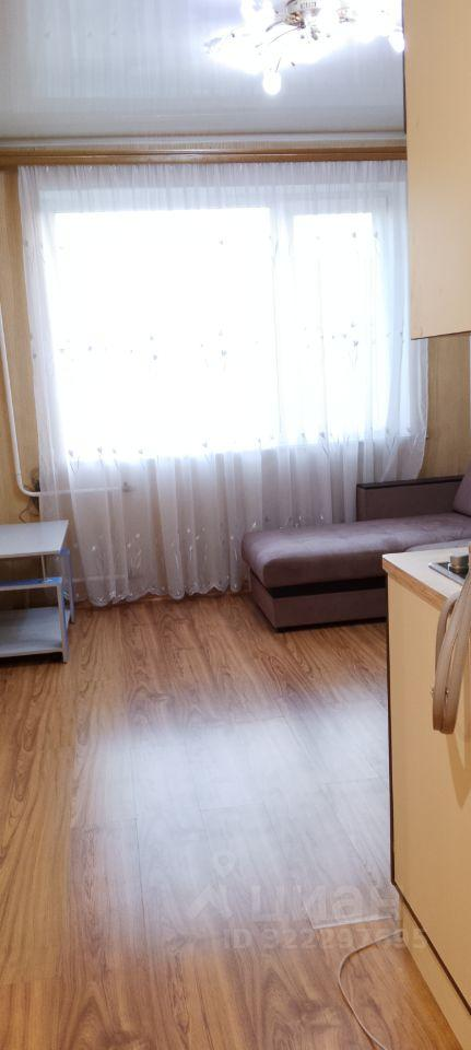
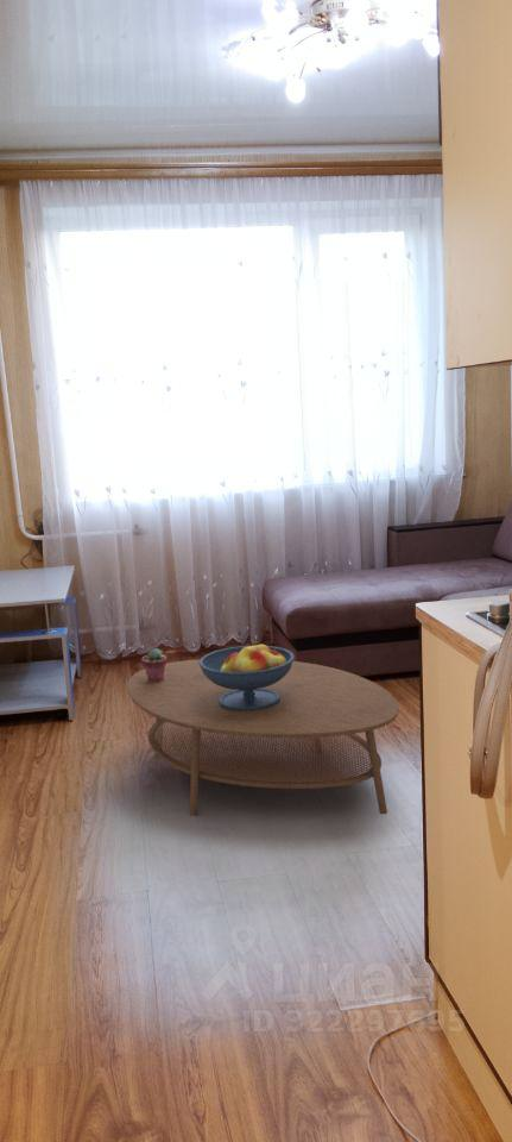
+ coffee table (257, 735)
+ fruit bowl (247, 671)
+ potted succulent (154, 663)
